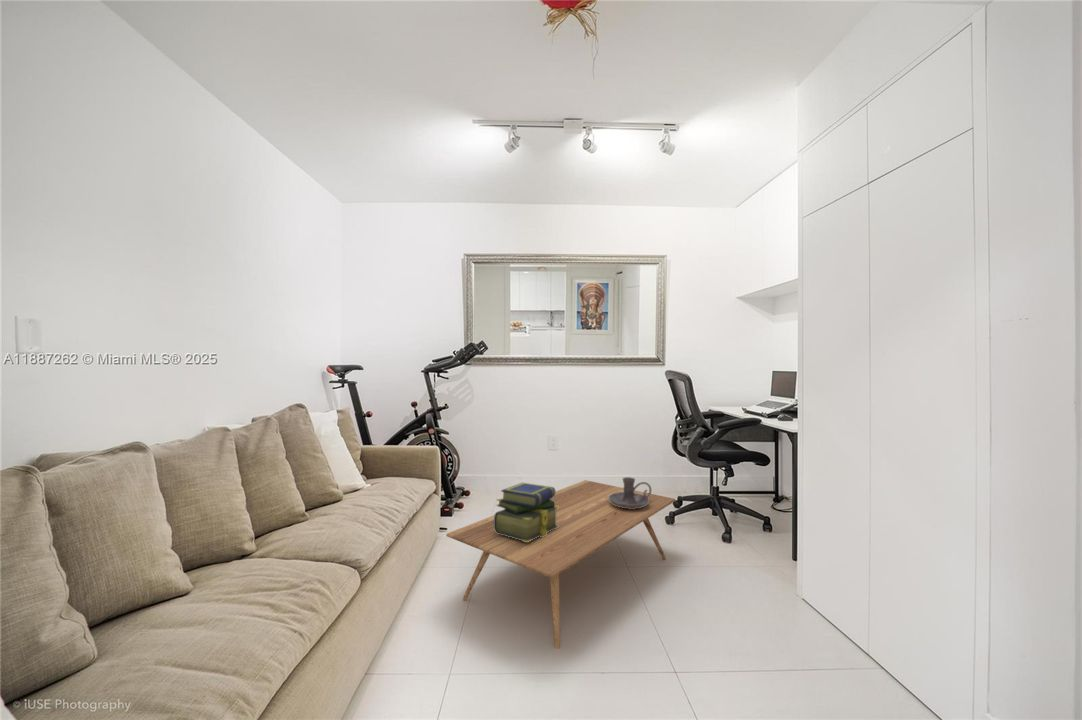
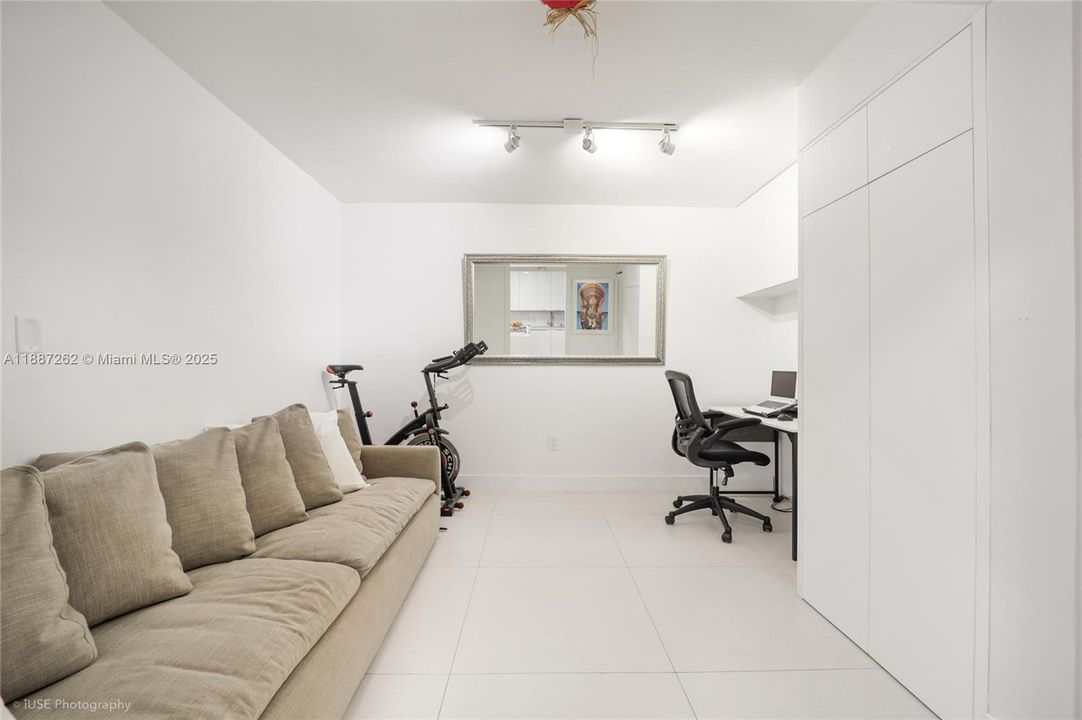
- stack of books (527, 507)
- candle holder (632, 491)
- coffee table (573, 545)
